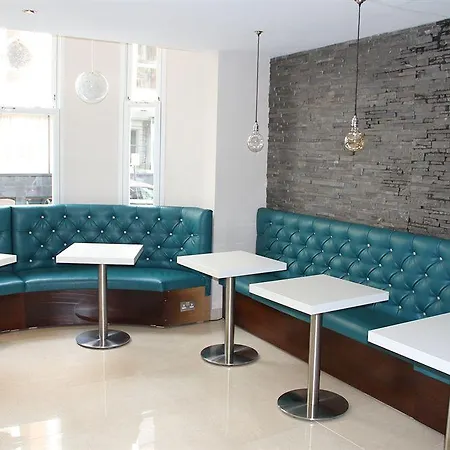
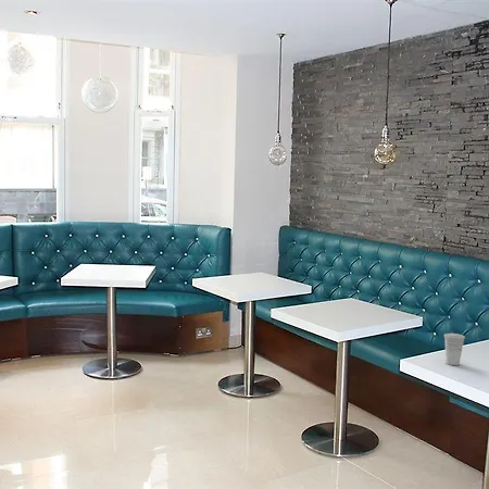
+ cup (453, 349)
